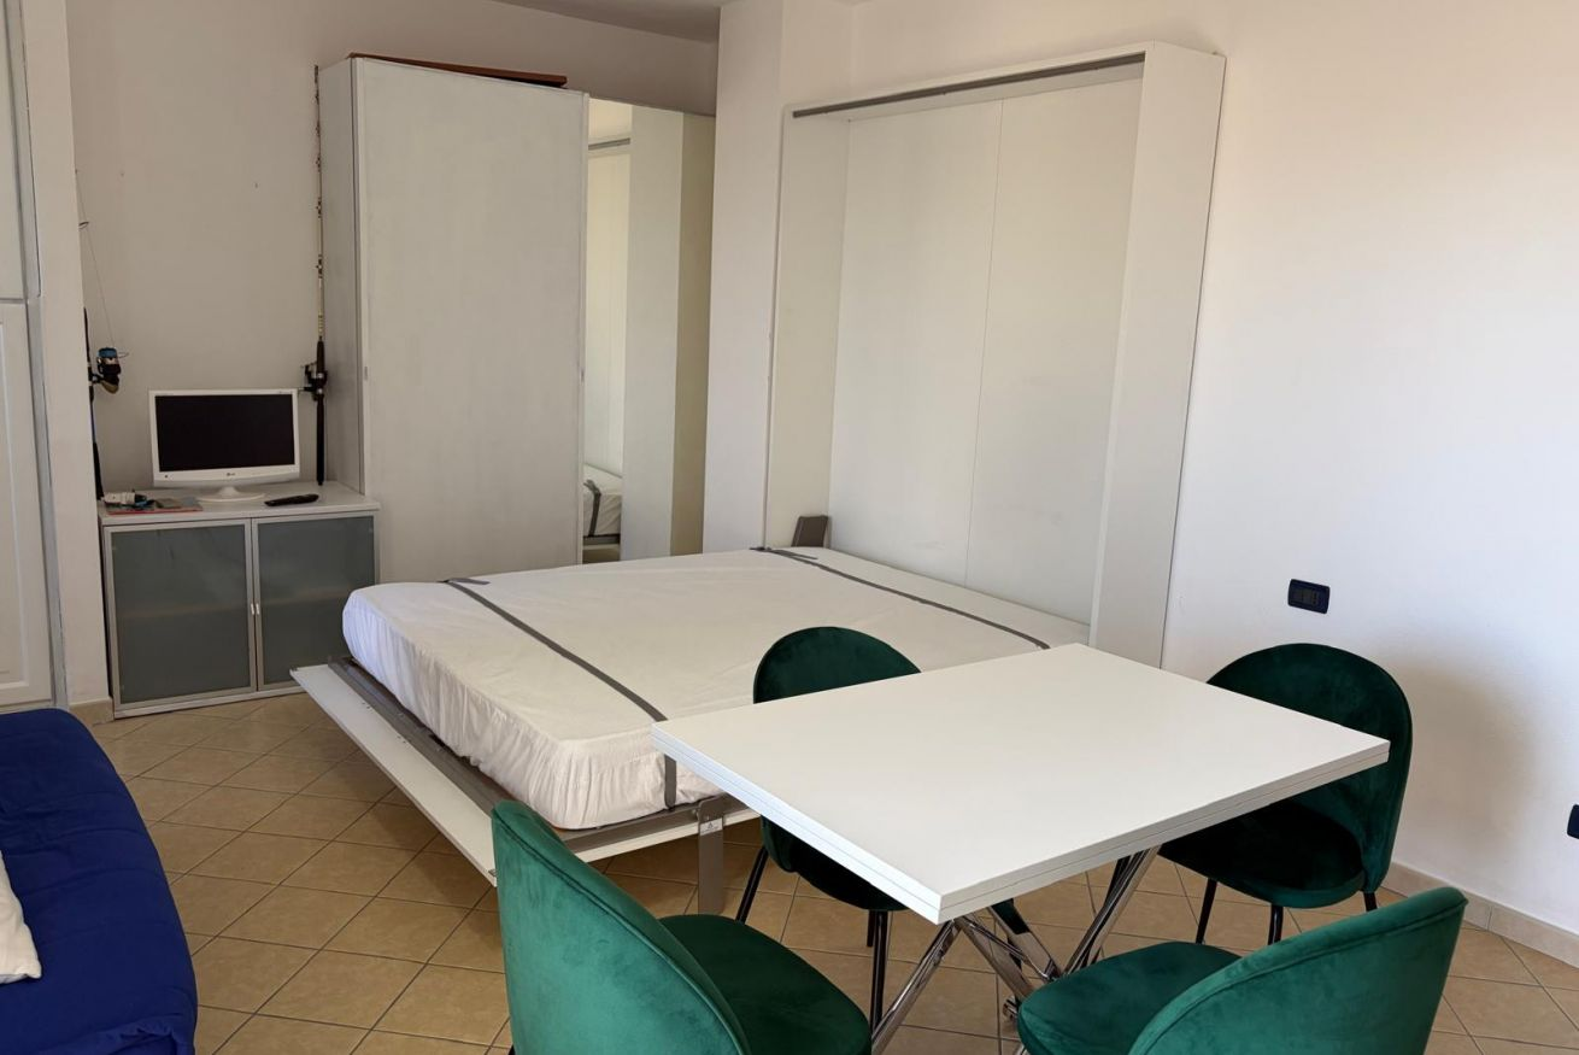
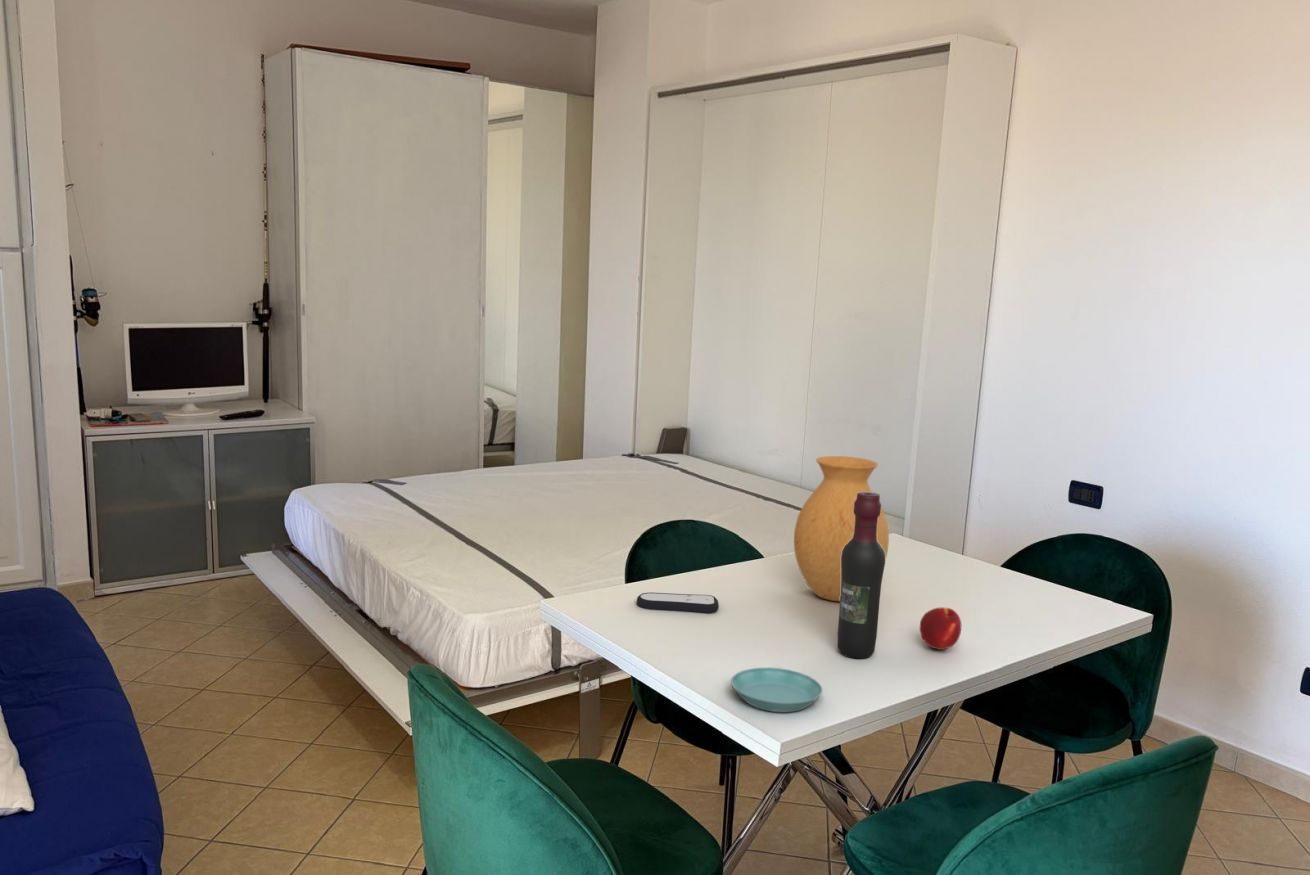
+ wine bottle (861, 574)
+ peach (940, 628)
+ saucer (776, 691)
+ remote control (677, 602)
+ vase (841, 529)
